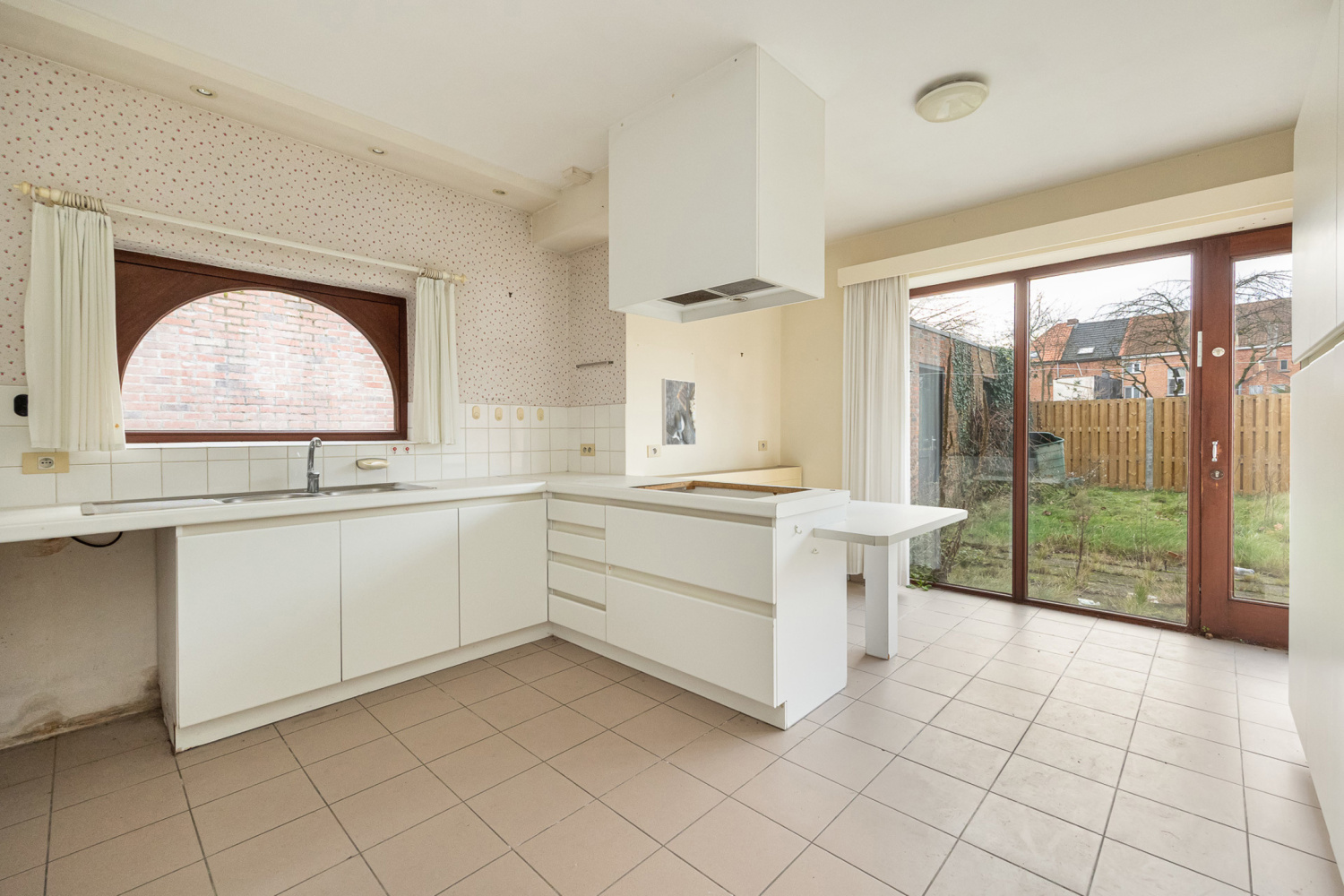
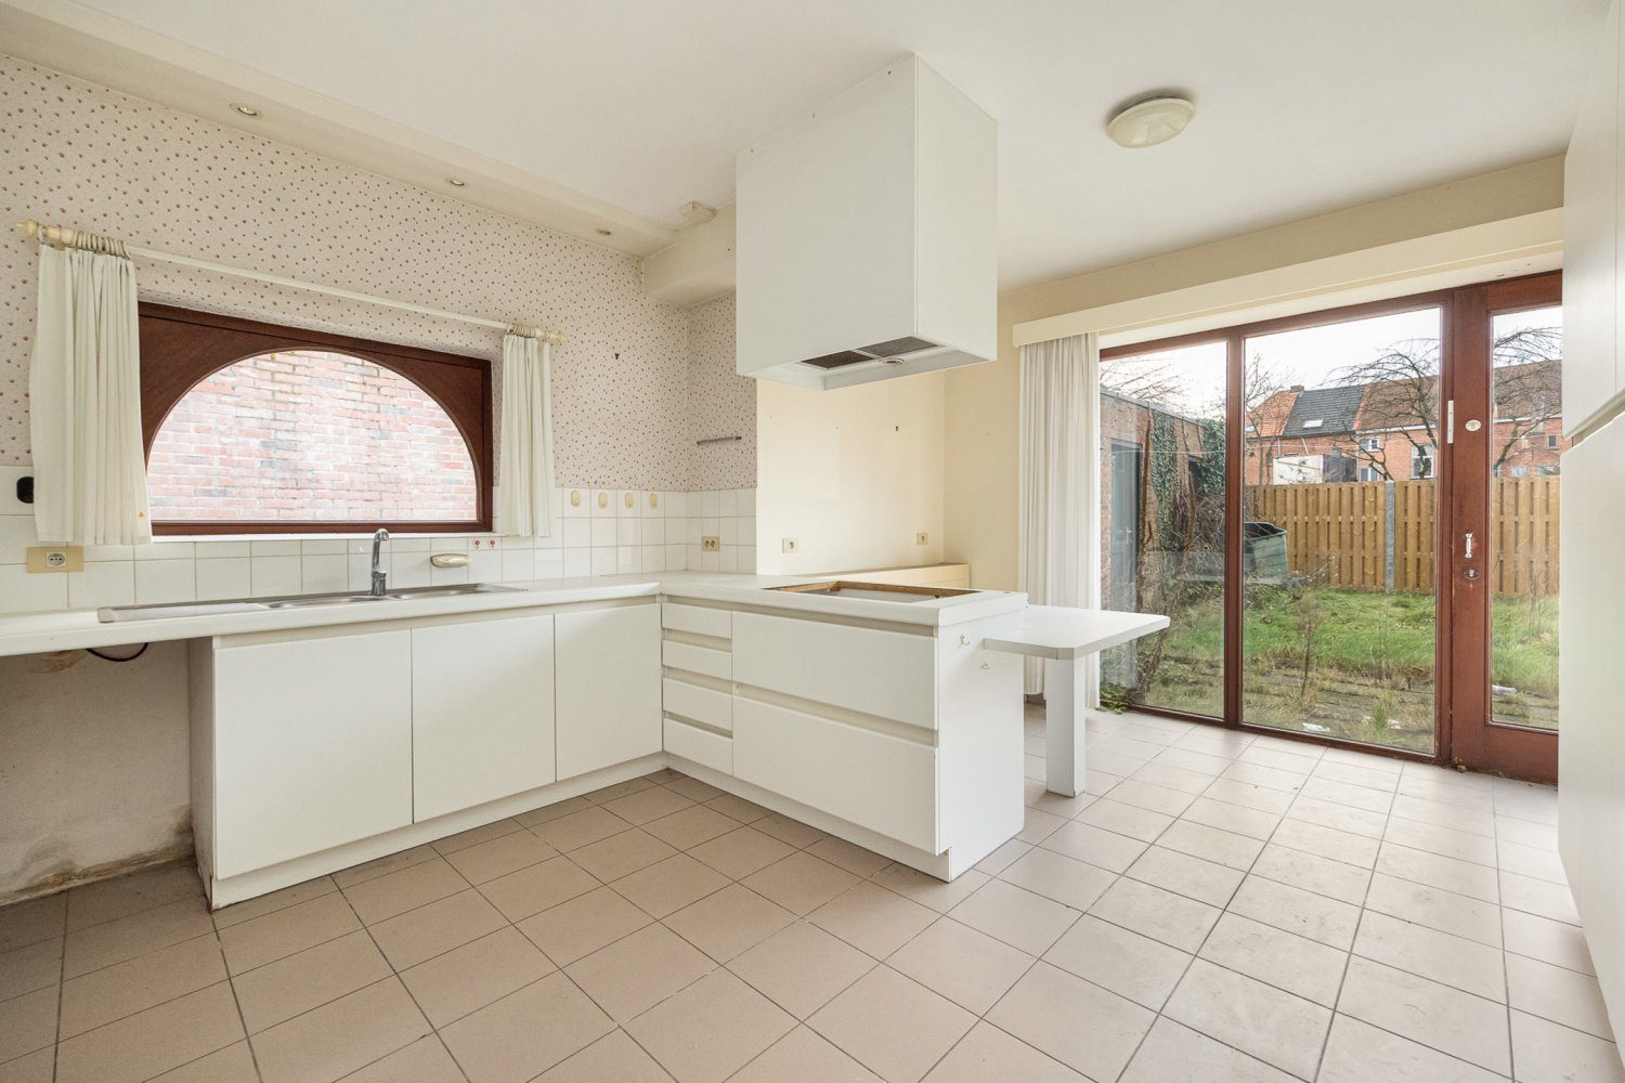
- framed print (679, 412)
